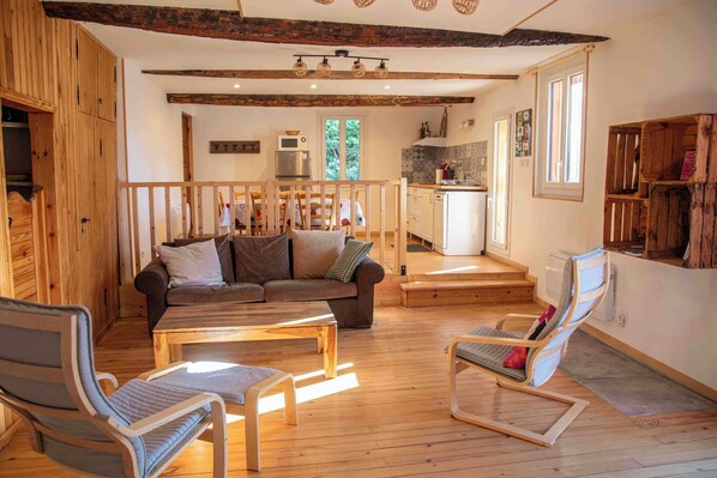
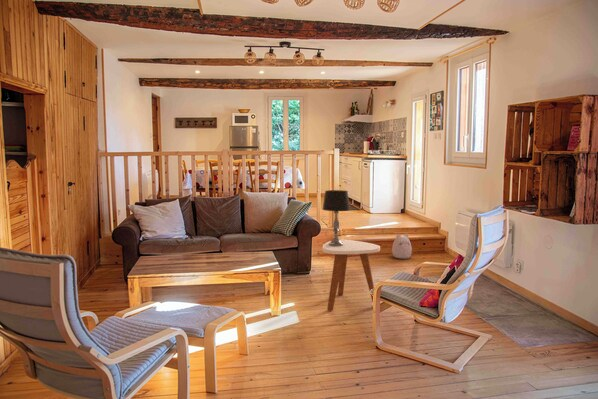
+ side table (344, 274)
+ table lamp (336, 217)
+ plush toy (402, 245)
